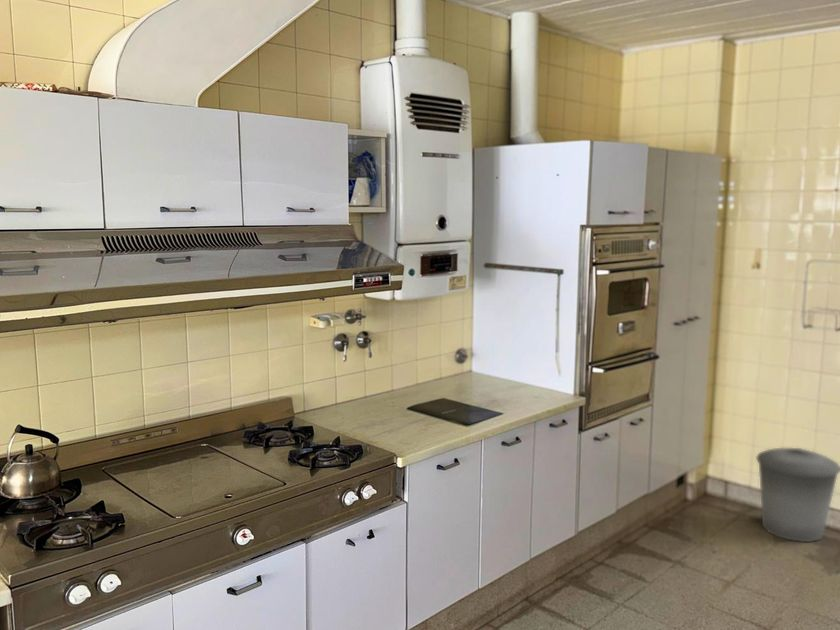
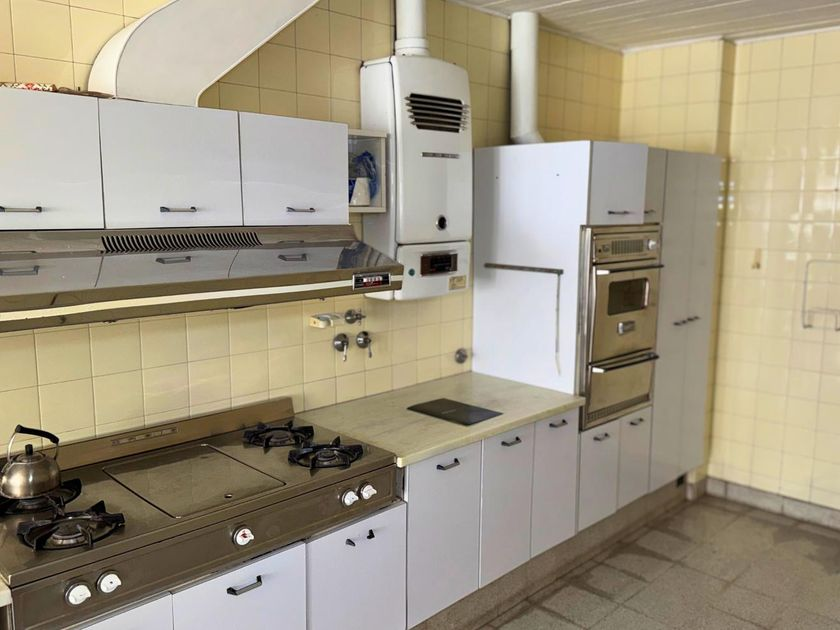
- trash can (795, 489)
